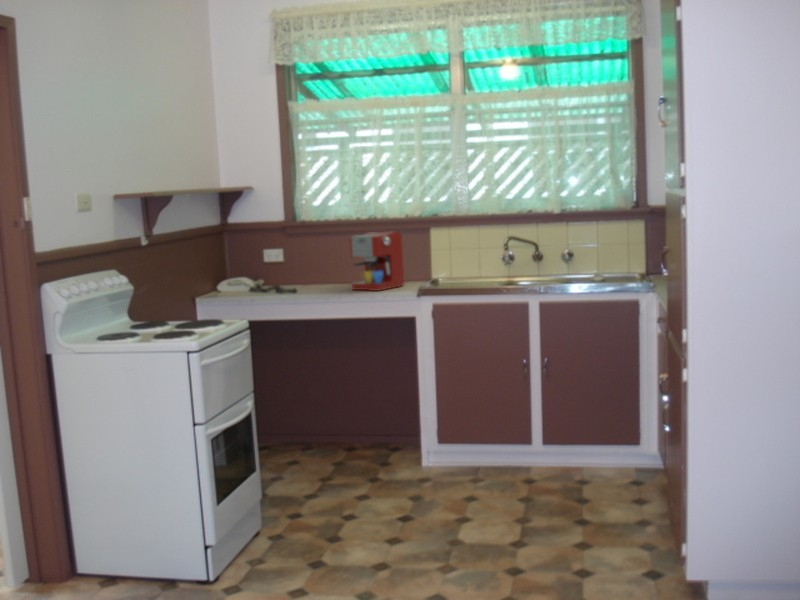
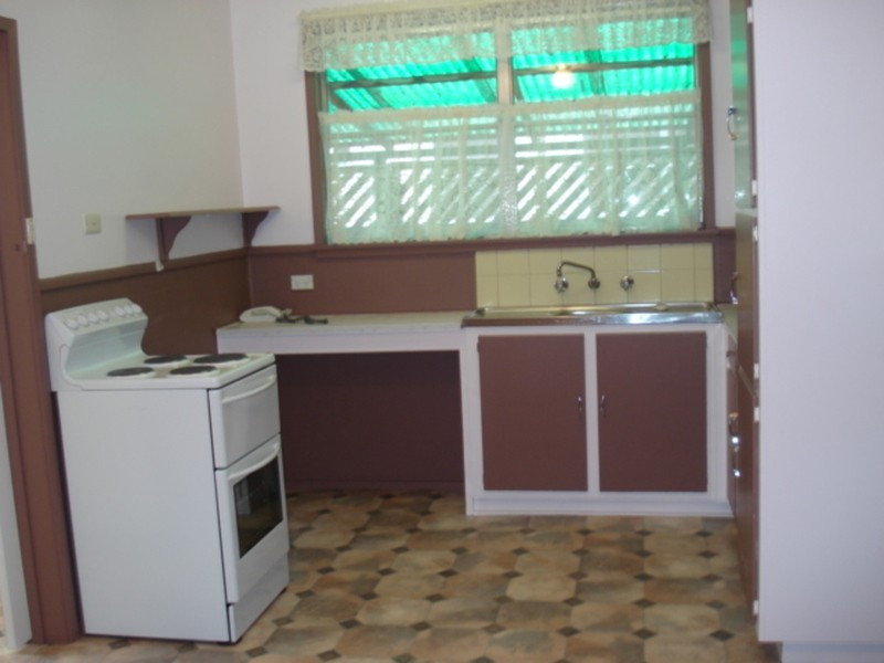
- coffee maker (376, 260)
